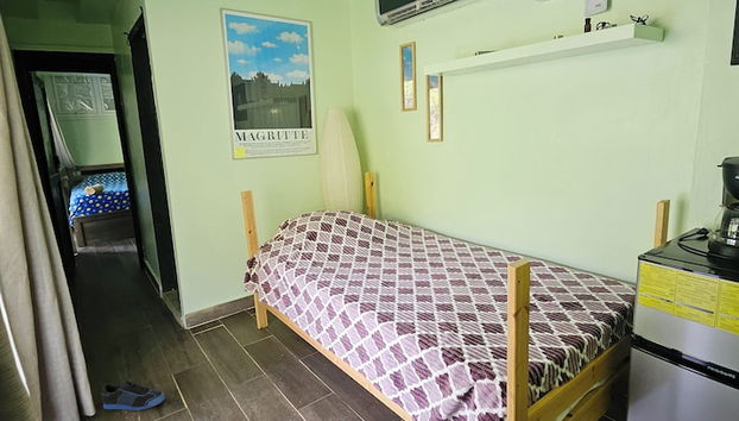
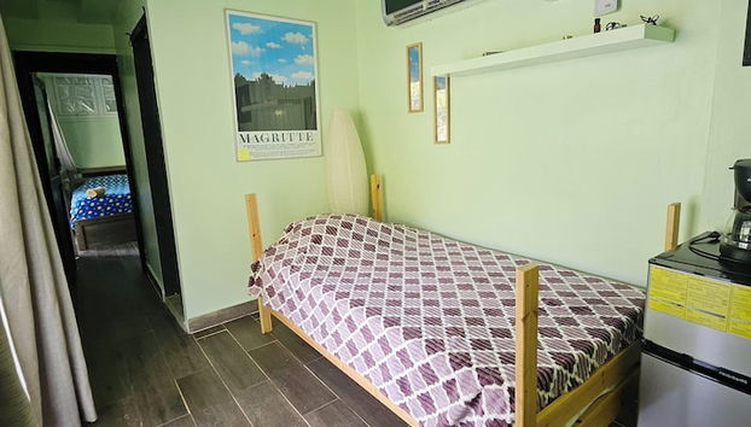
- sneaker (132, 394)
